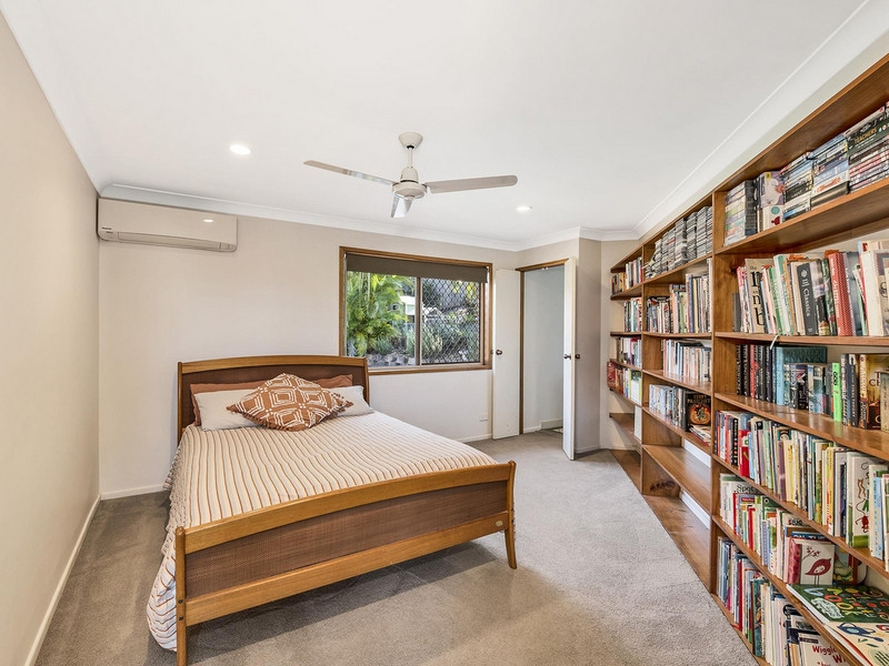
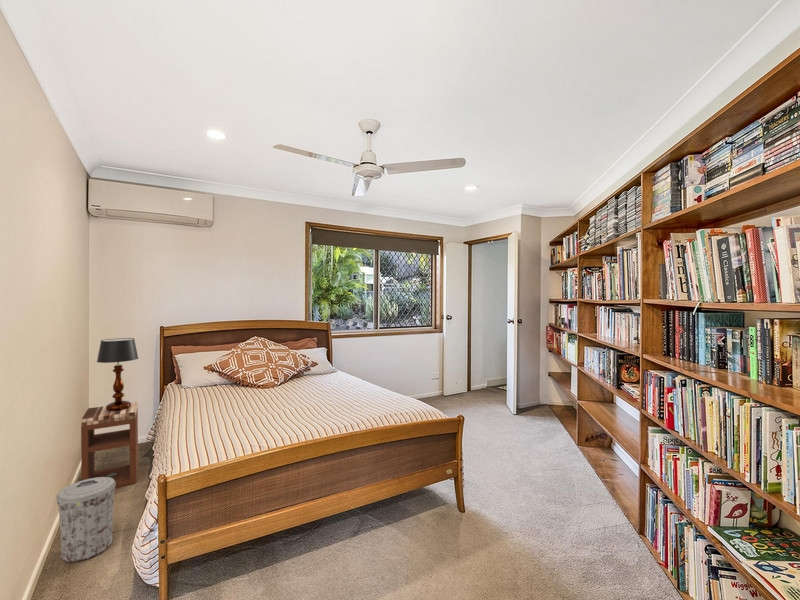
+ trash can (87, 515)
+ nightstand (111, 444)
+ table lamp (118, 373)
